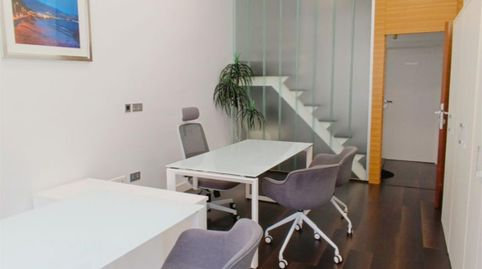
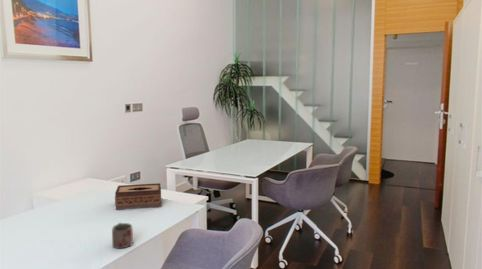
+ tissue box (139, 196)
+ mug (123, 234)
